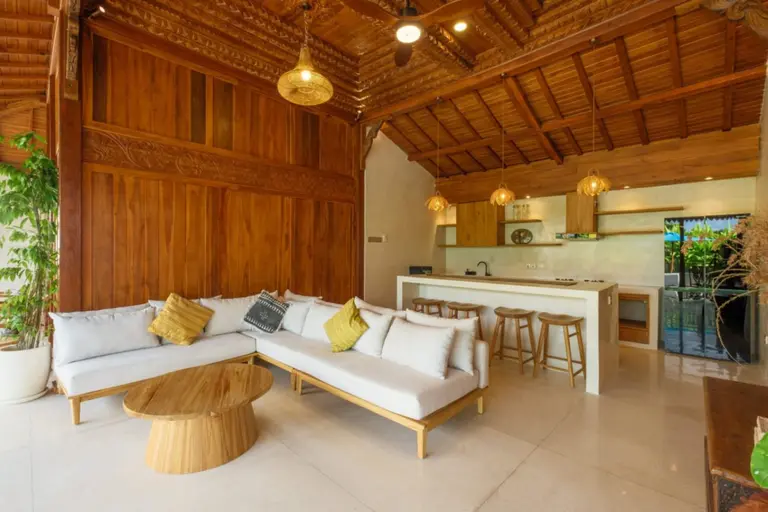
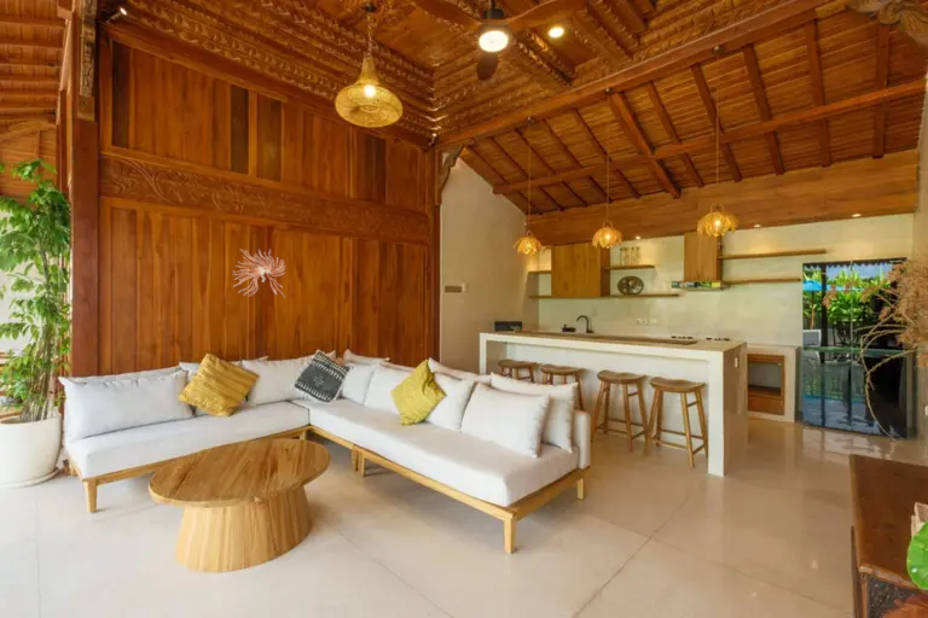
+ wall sculpture (260, 273)
